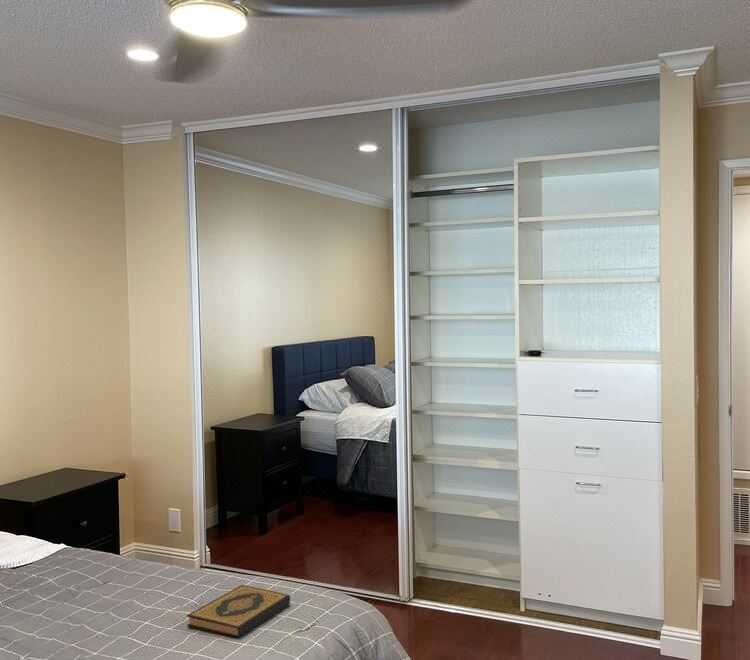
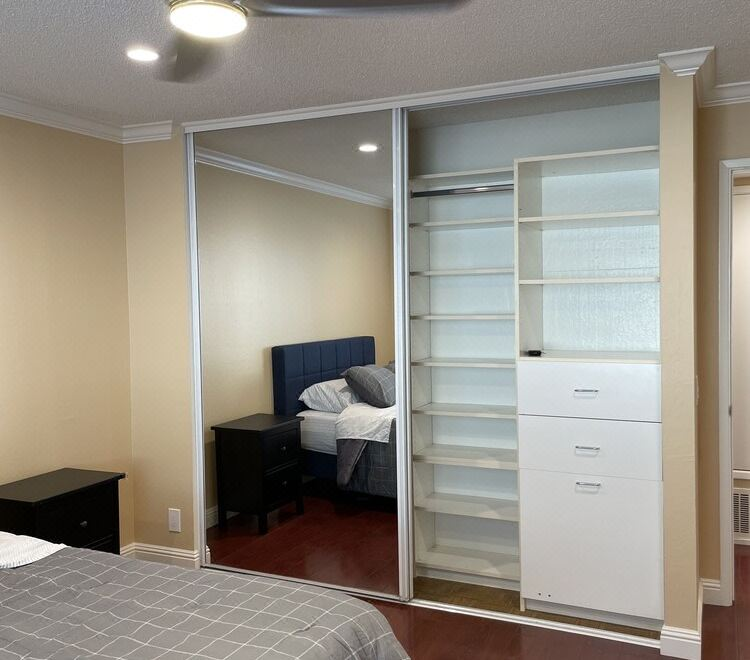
- hardback book (240, 609)
